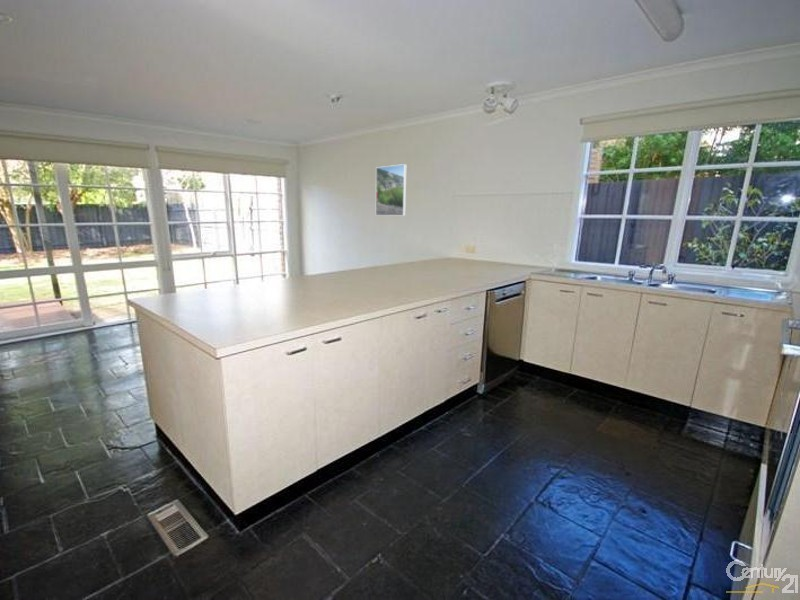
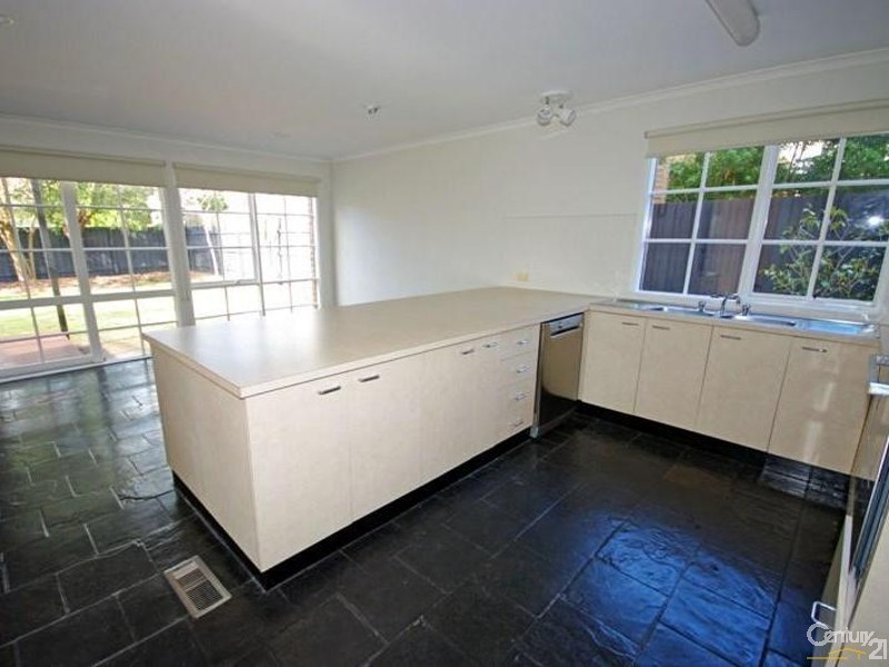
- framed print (390, 191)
